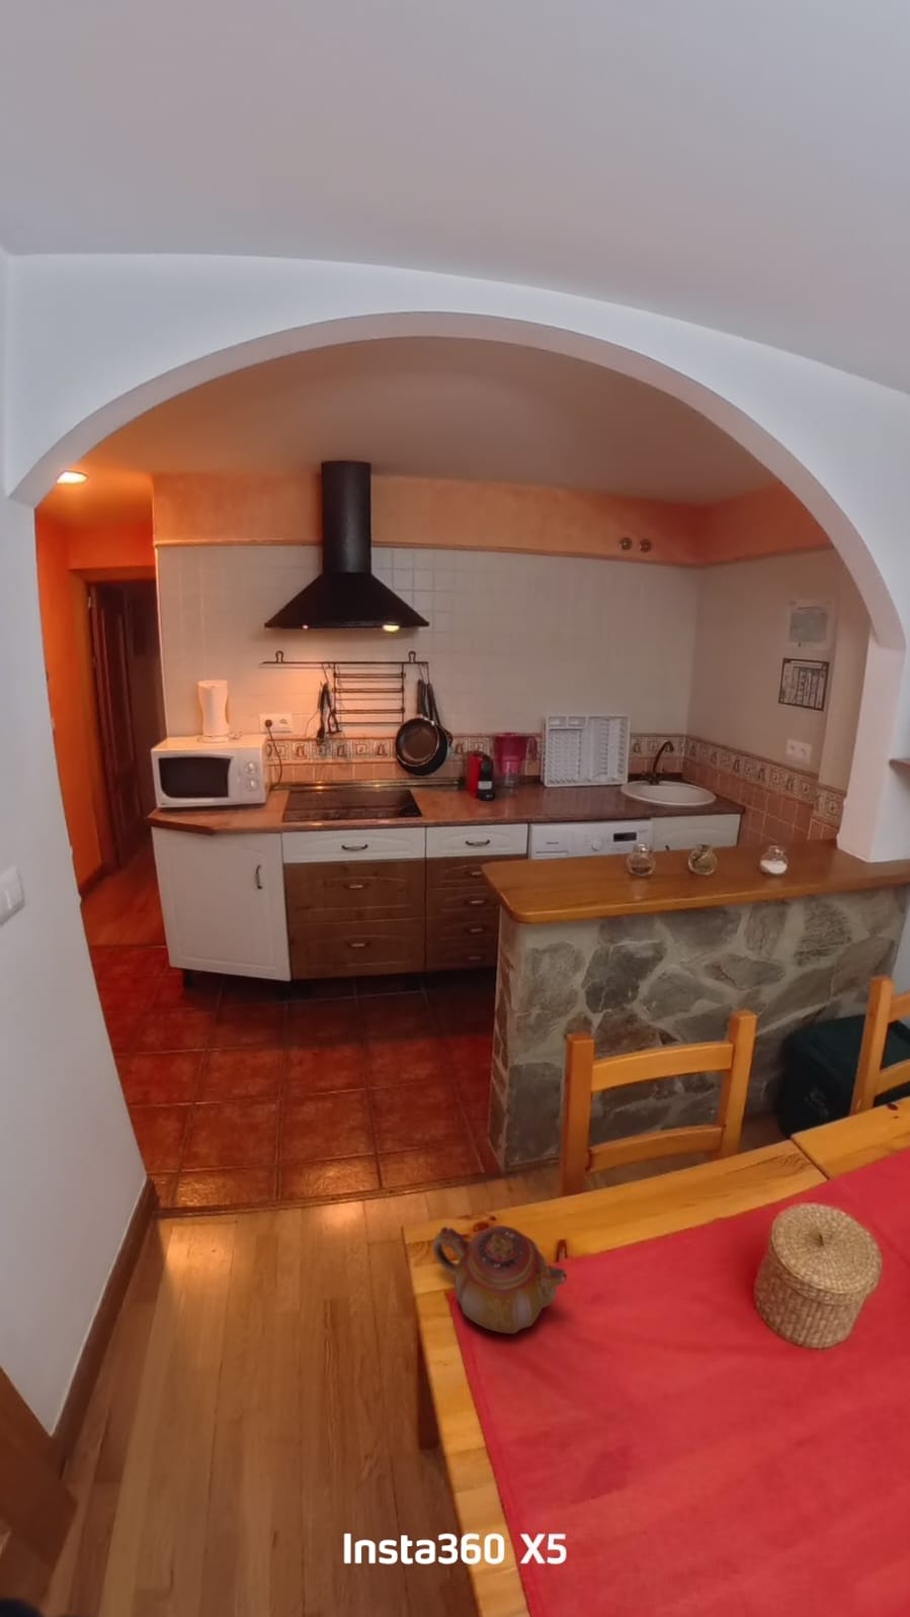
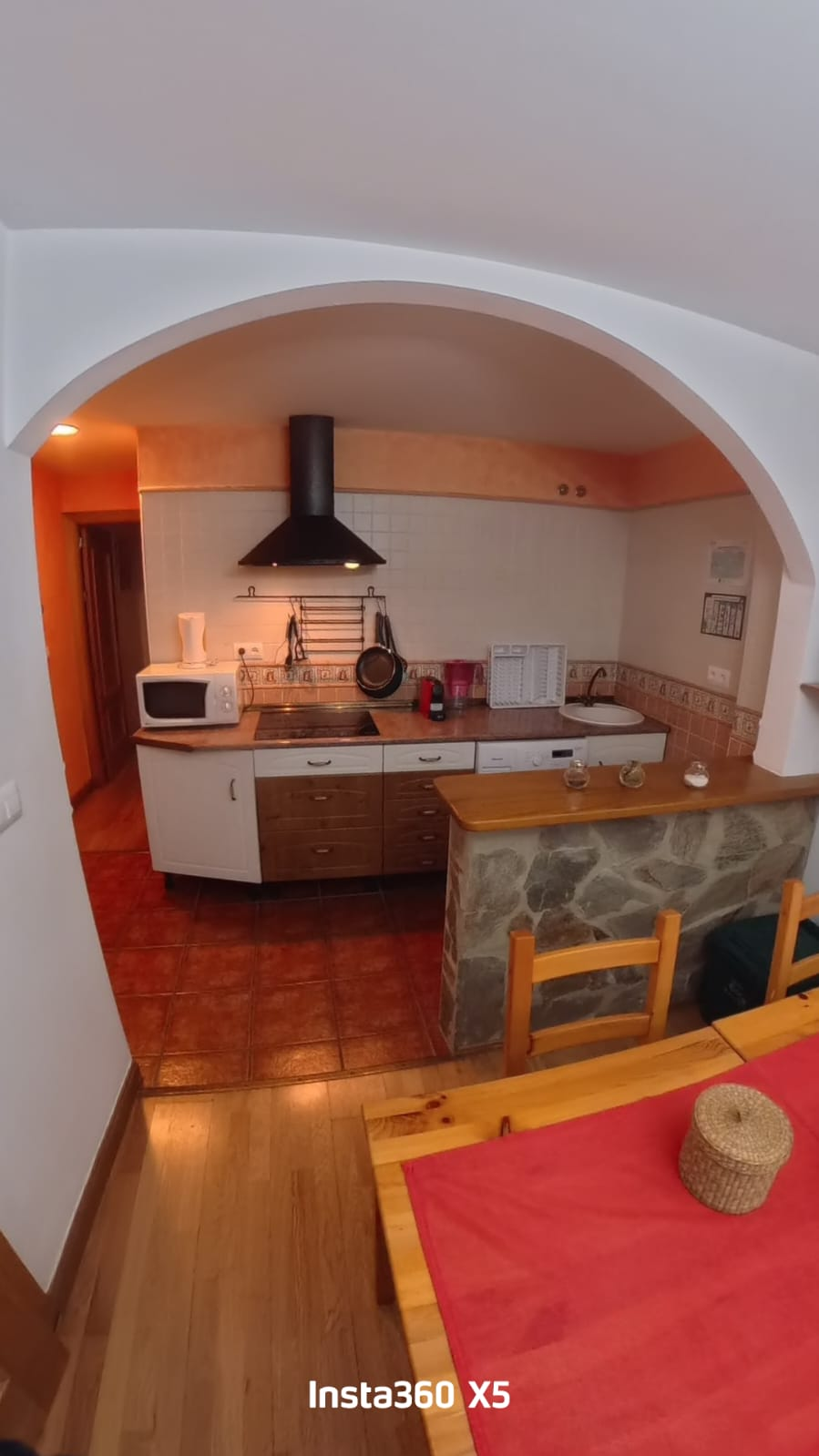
- teapot (499, 1263)
